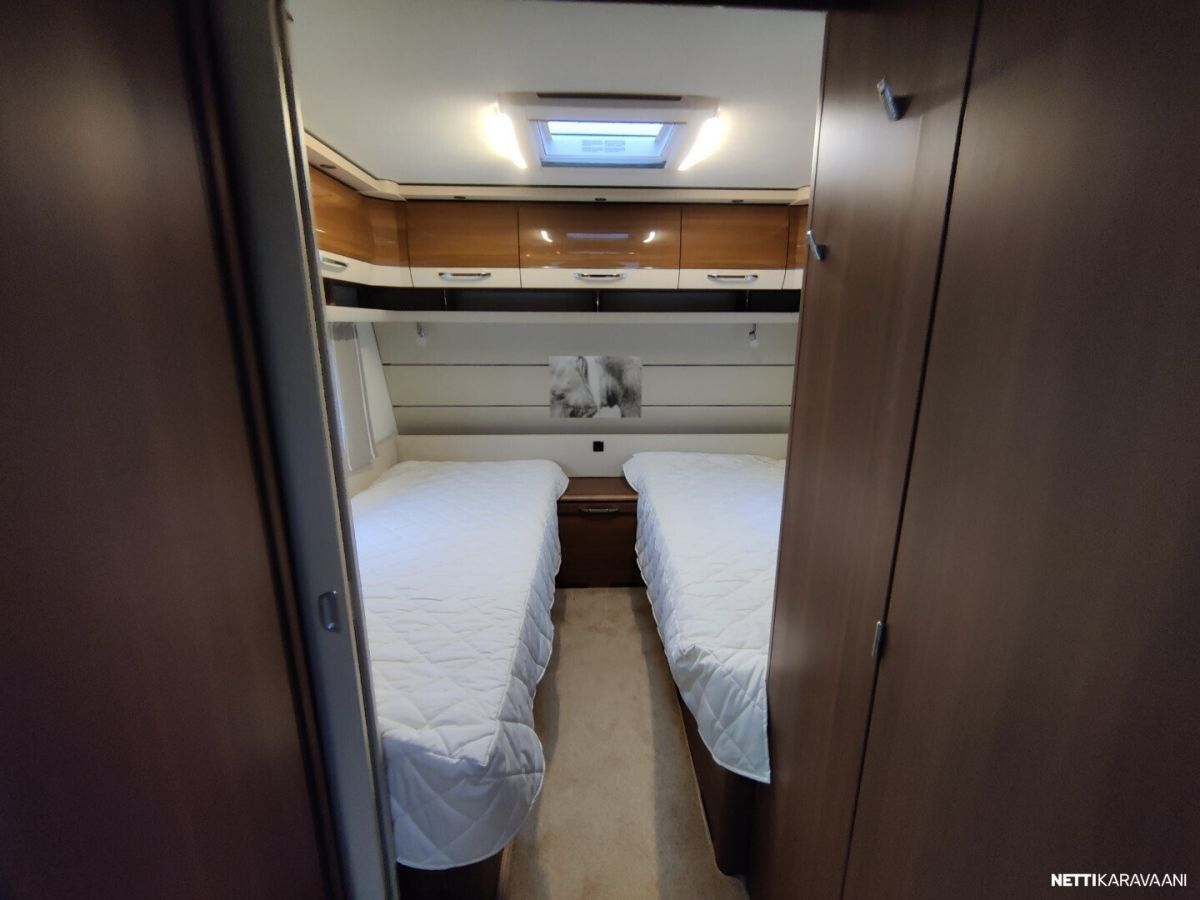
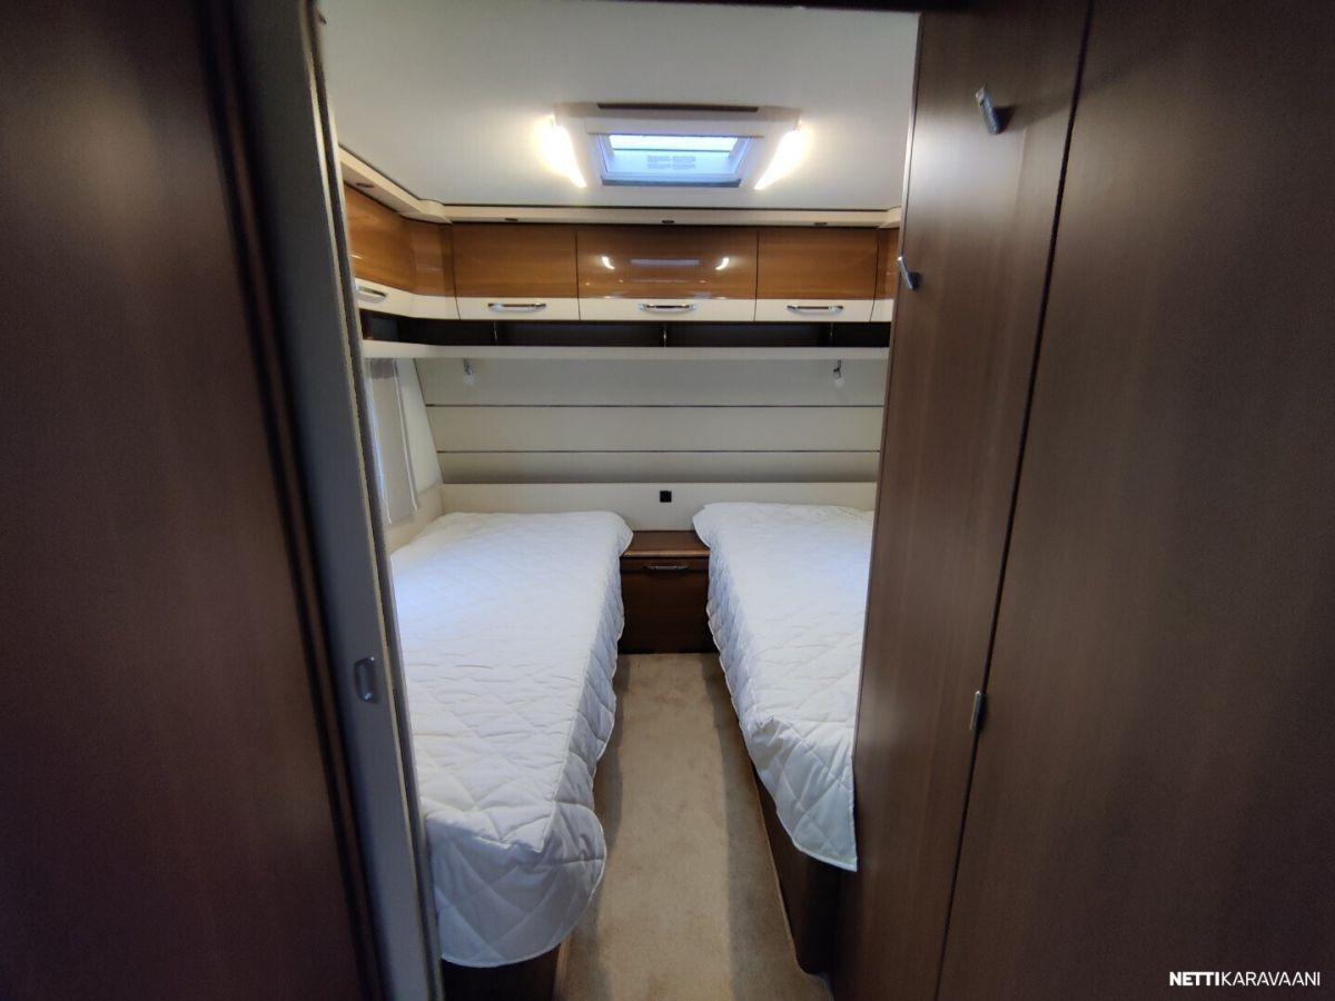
- wall art (595, 387)
